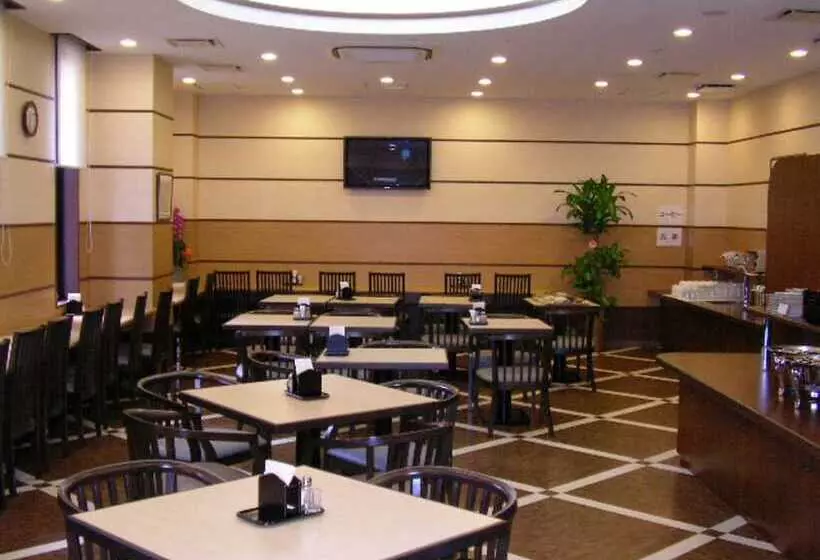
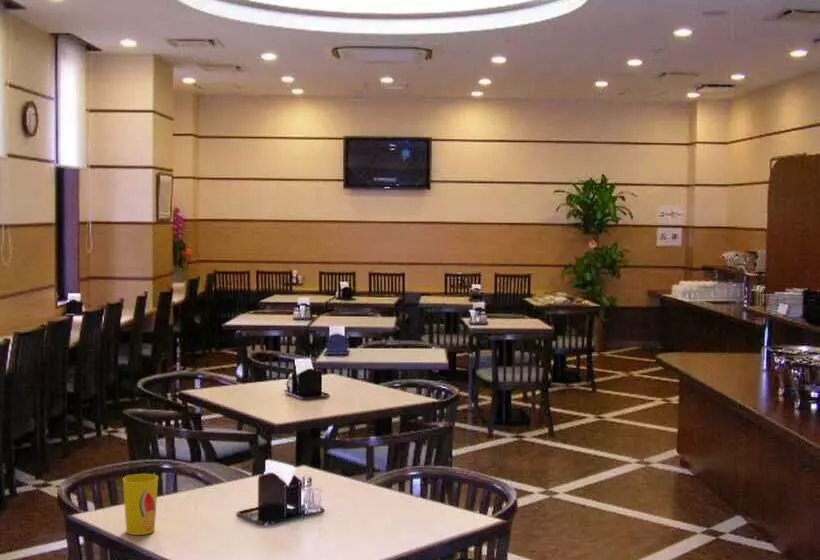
+ cup (140, 504)
